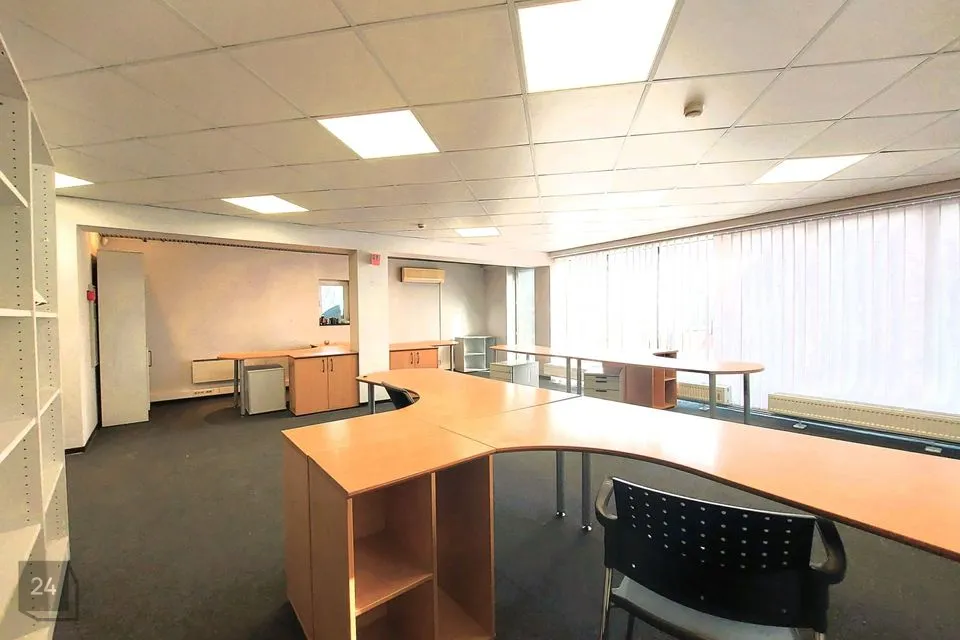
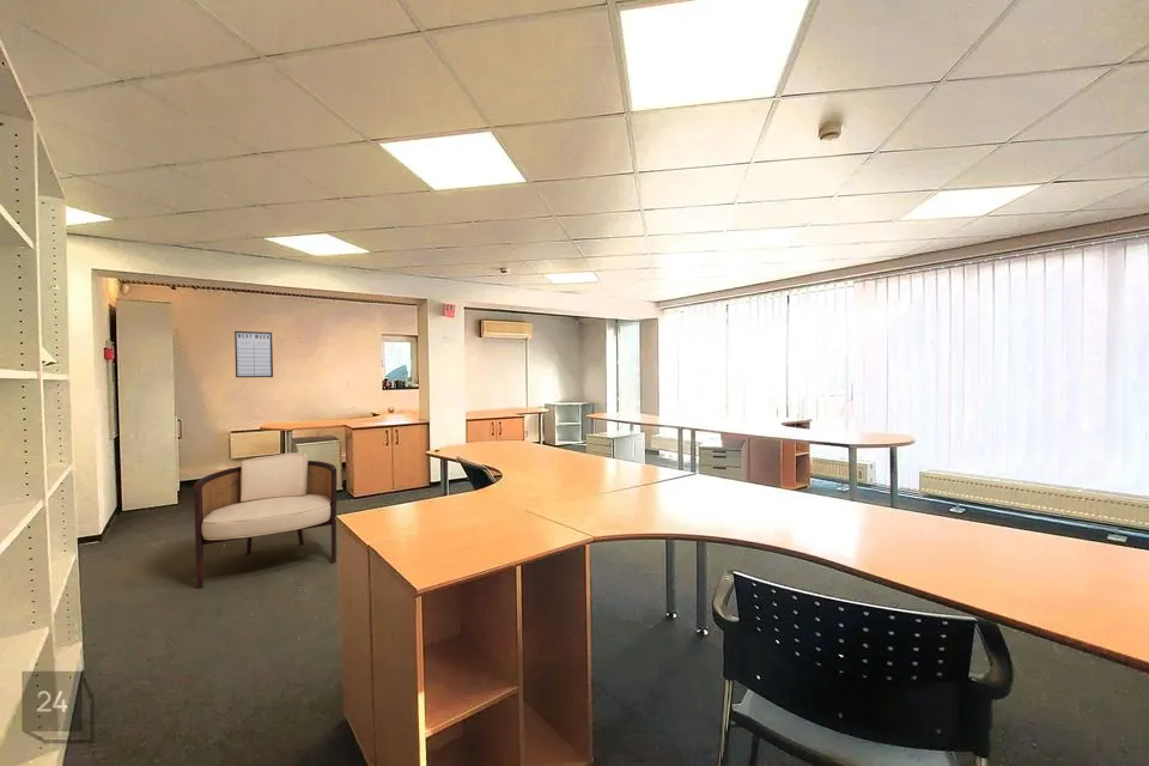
+ writing board (254, 354)
+ armchair (272, 510)
